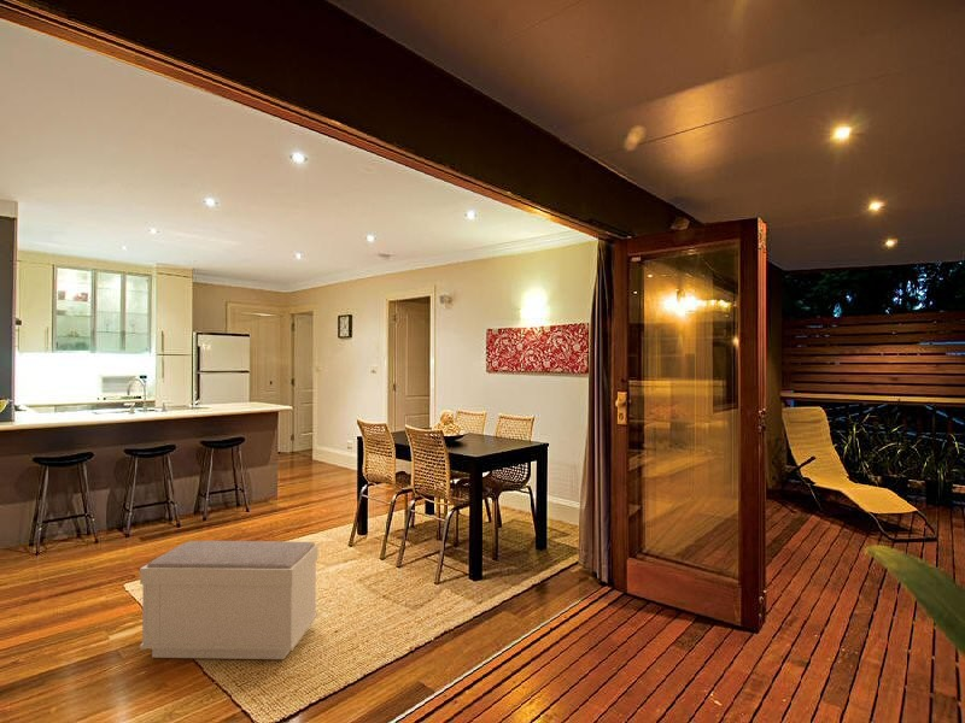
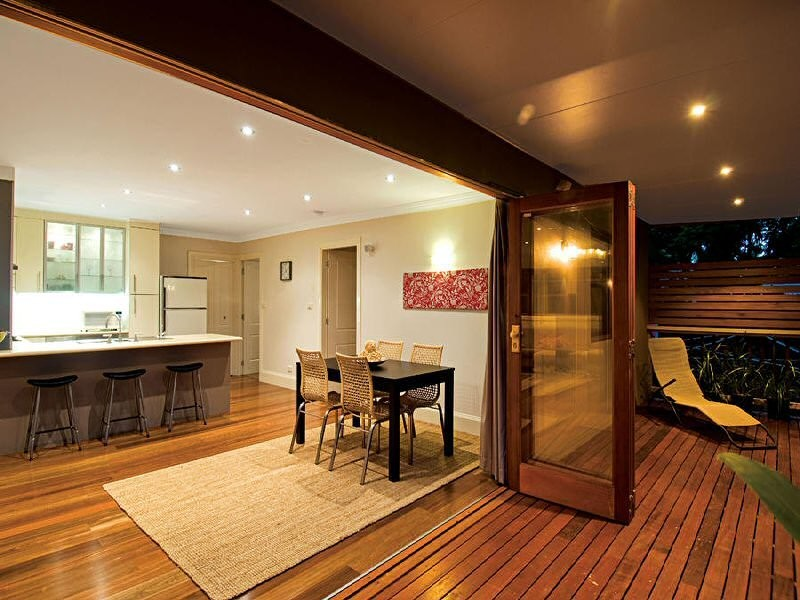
- bench (234, 595)
